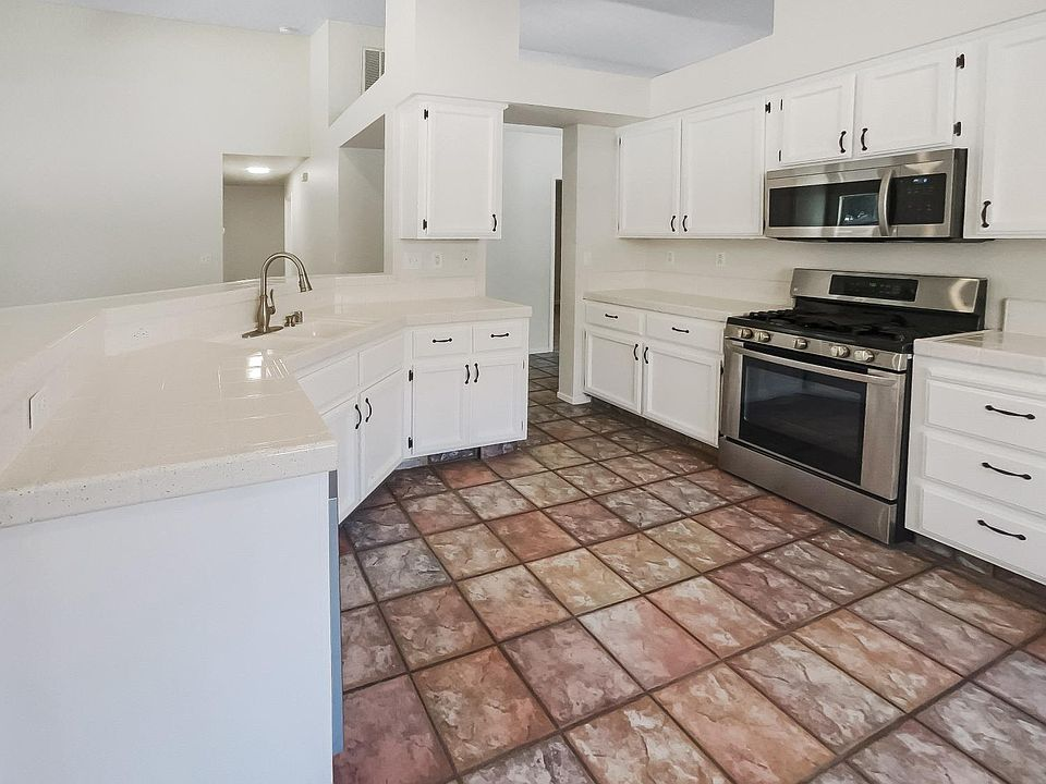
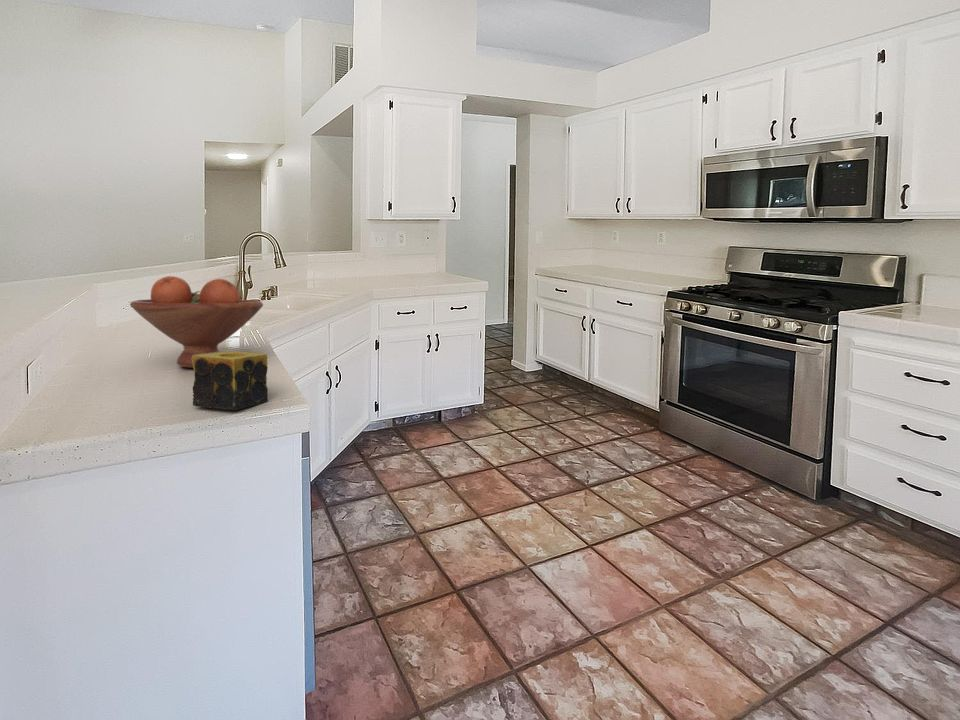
+ fruit bowl (199, 321)
+ candle (230, 379)
